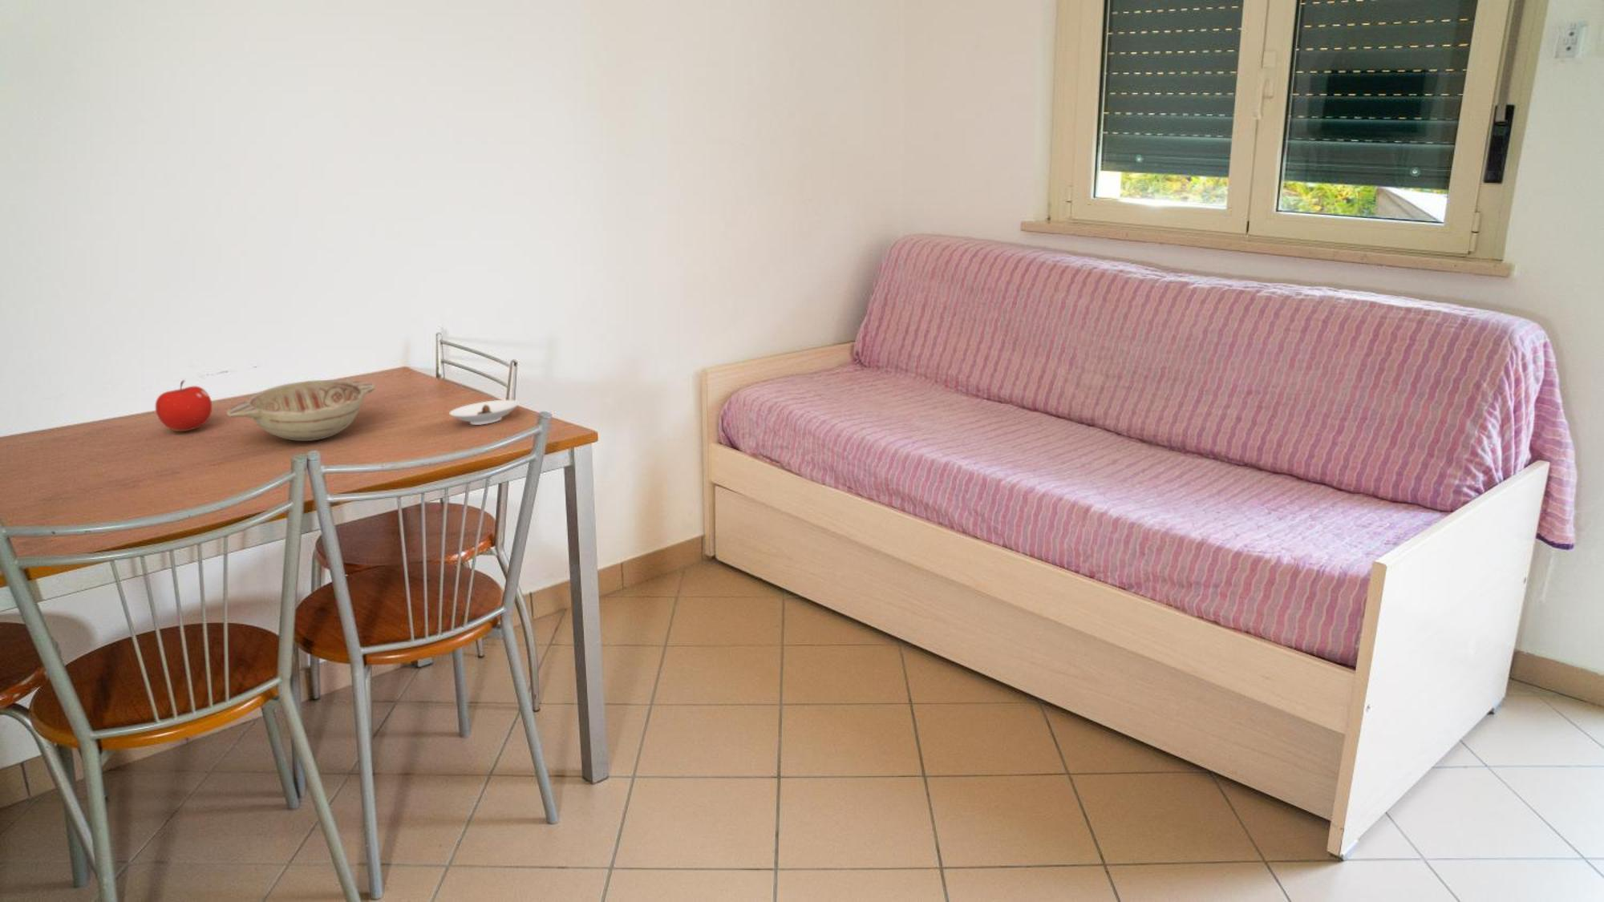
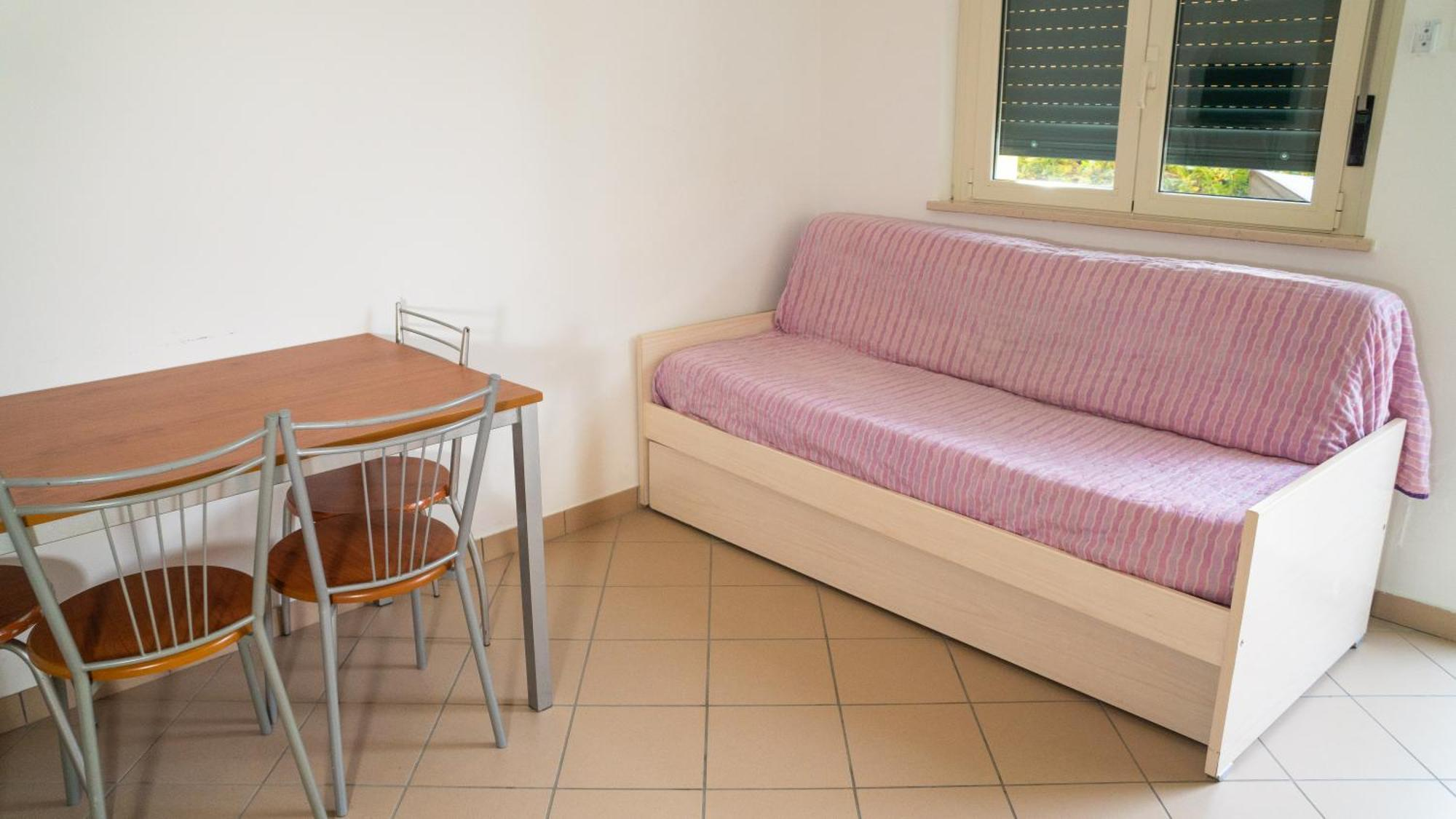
- decorative bowl (307, 414)
- saucer (485, 412)
- fruit (184, 405)
